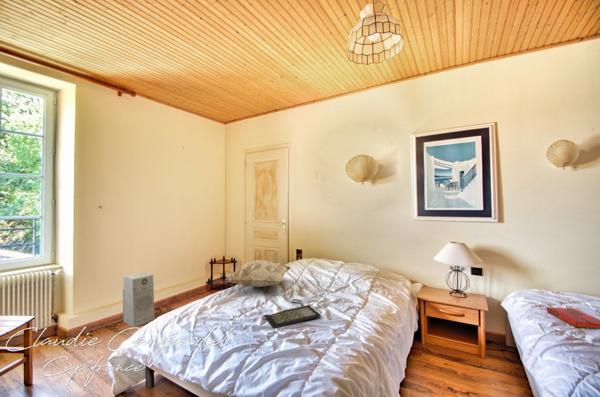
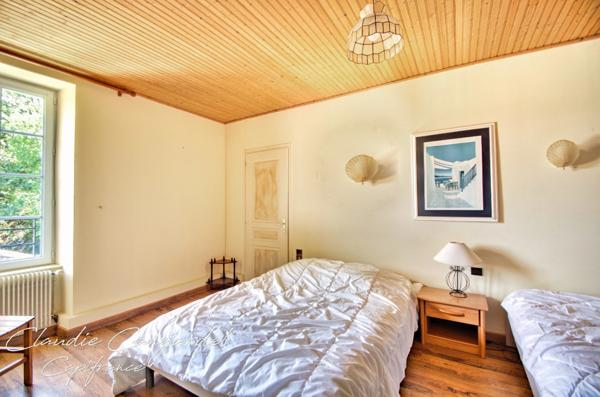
- clutch bag (294, 314)
- decorative pillow (260, 273)
- air purifier (138, 297)
- hardback book (575, 317)
